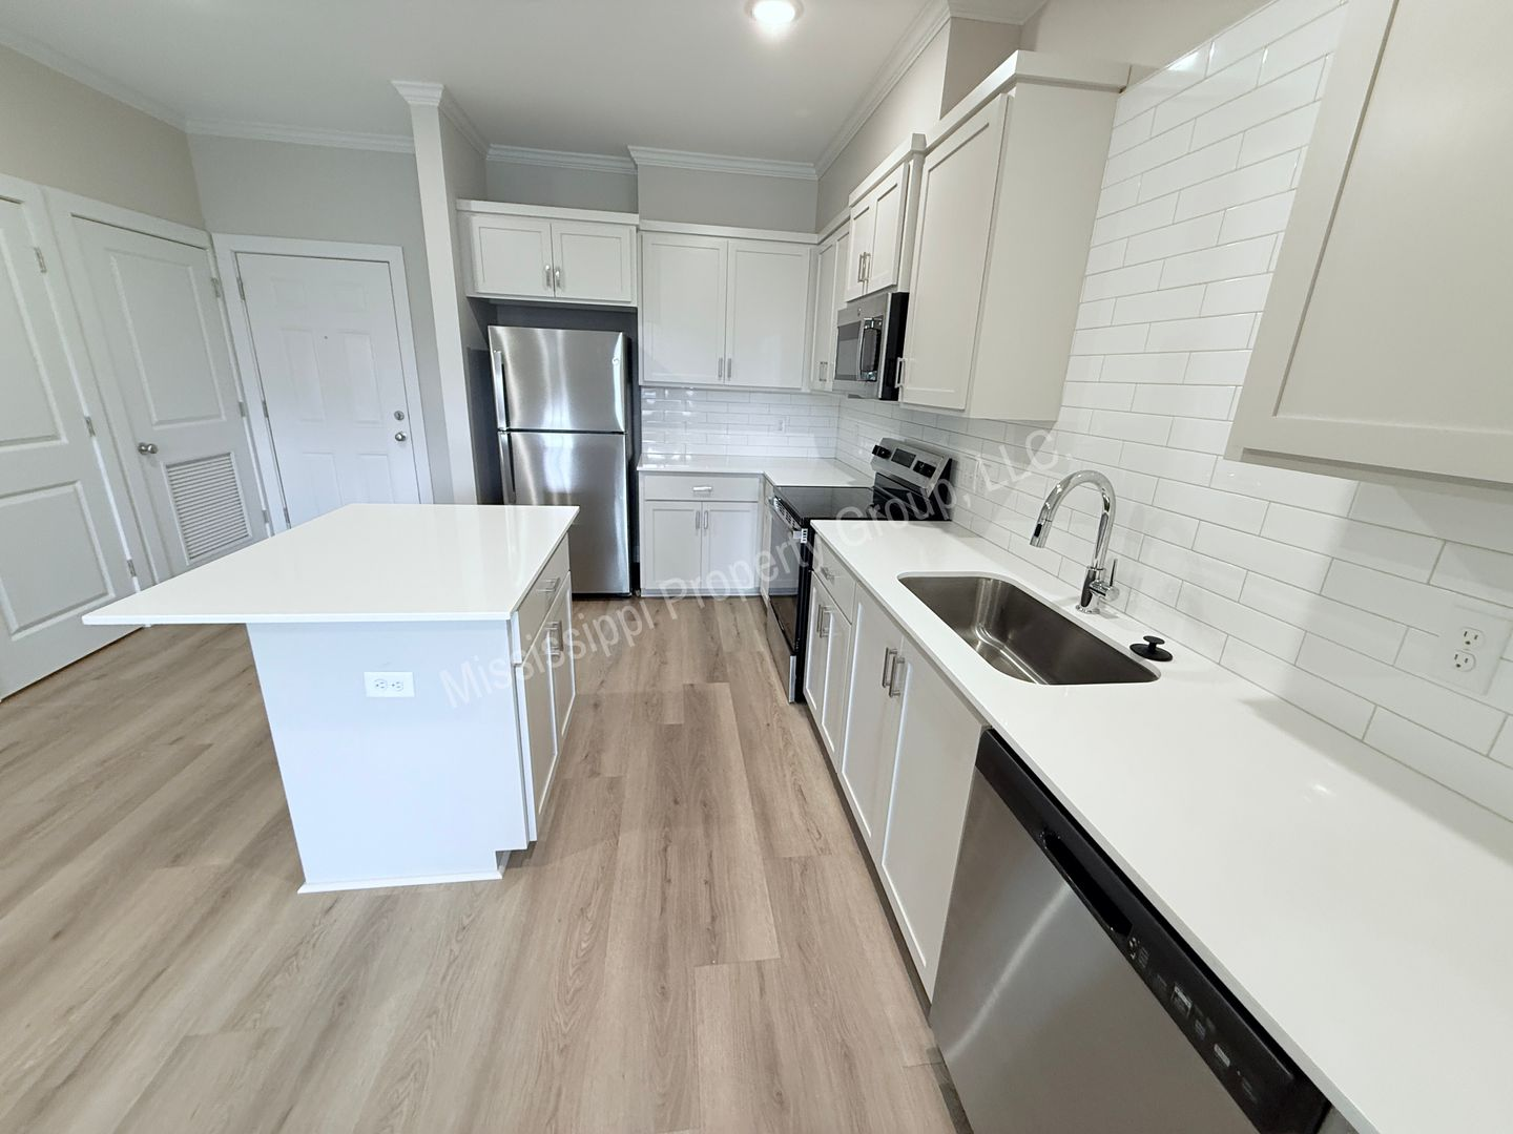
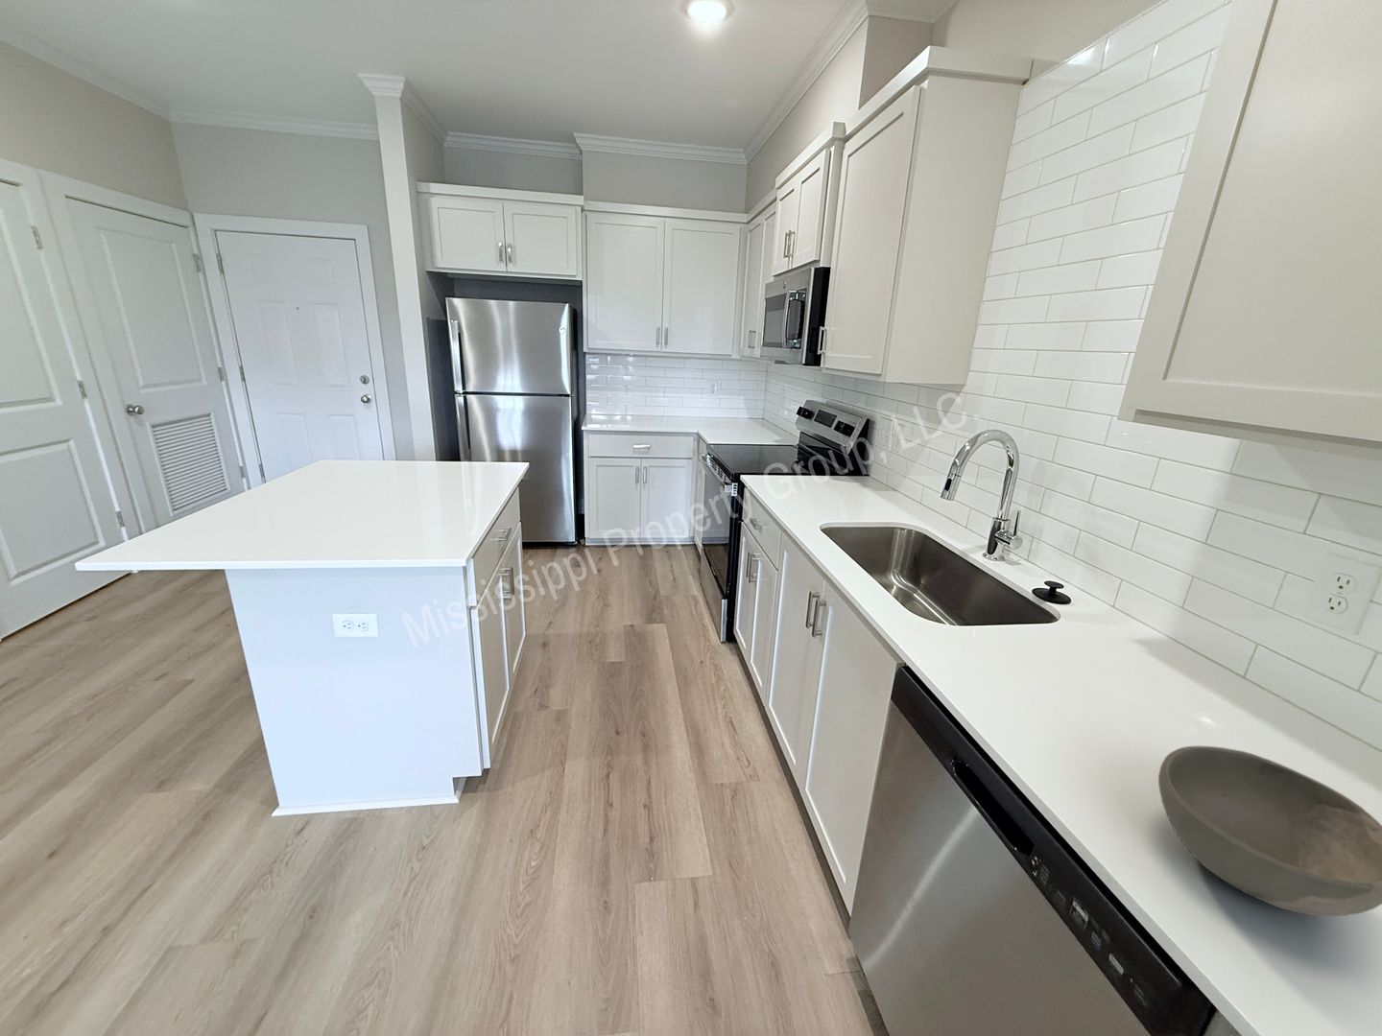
+ bowl (1257, 838)
